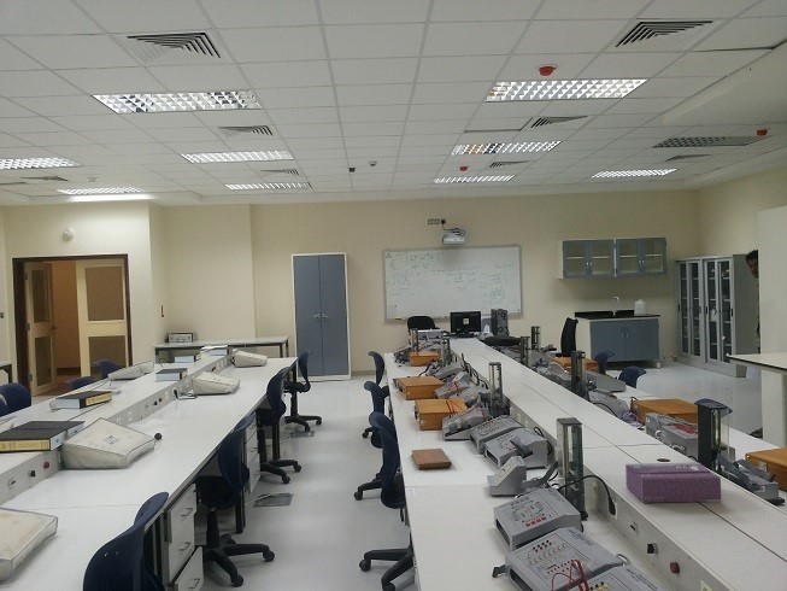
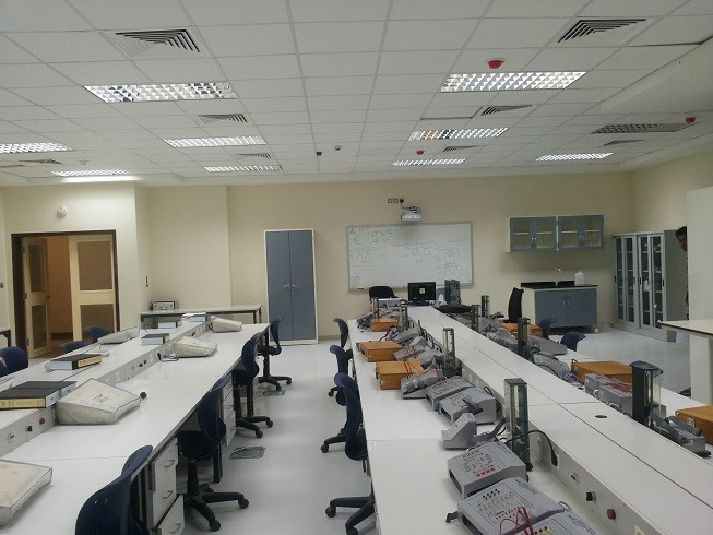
- tissue box (671, 481)
- notebook (430, 457)
